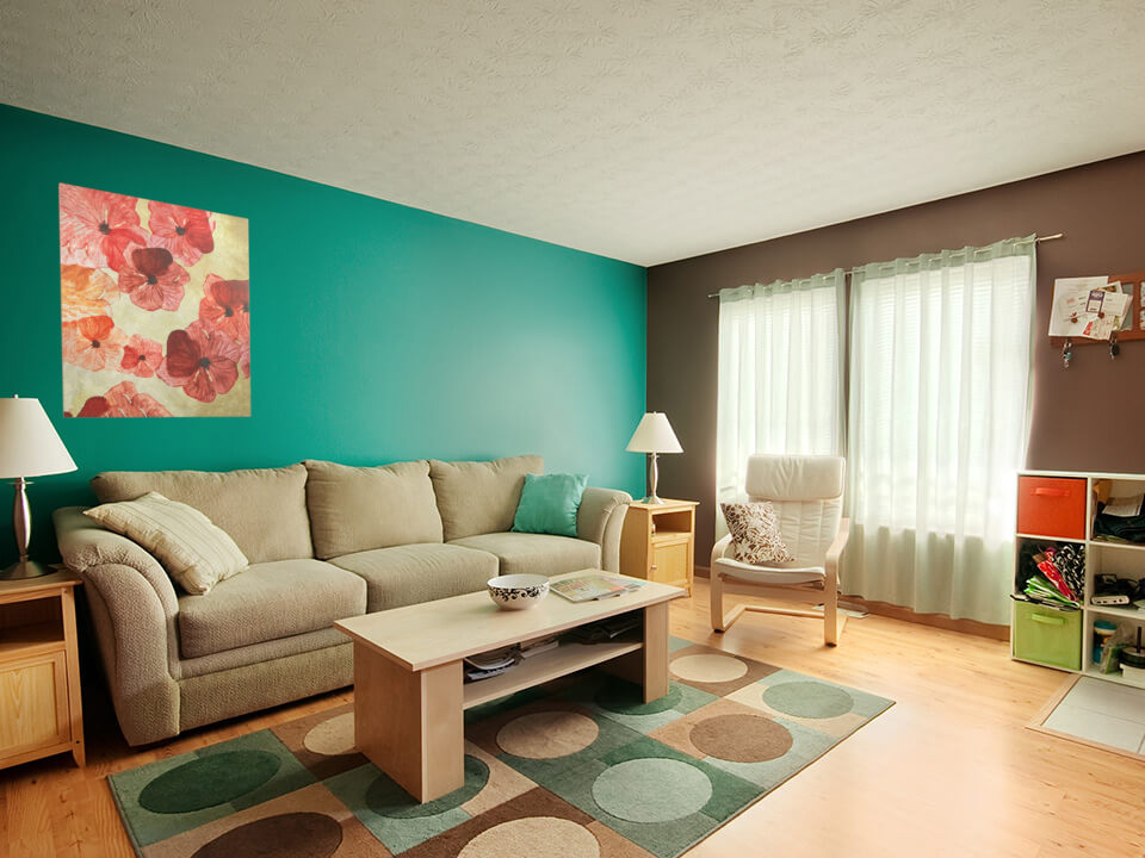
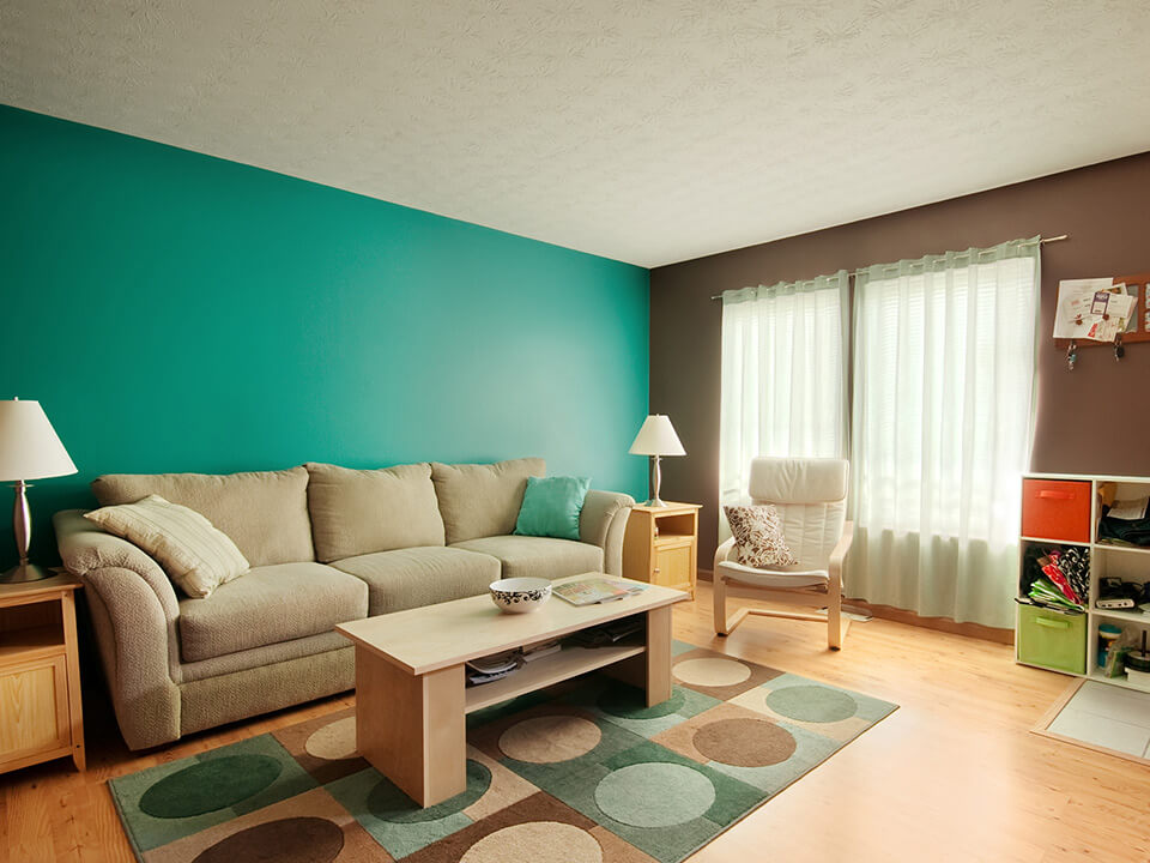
- wall art (162, 310)
